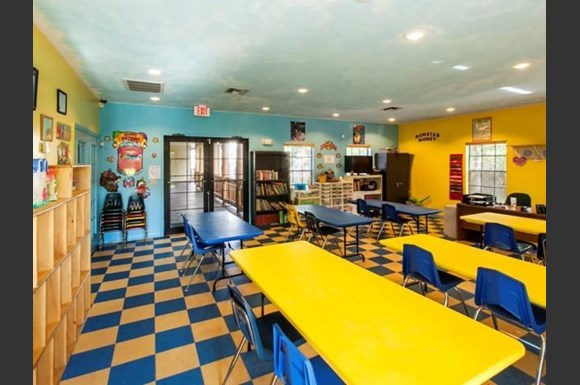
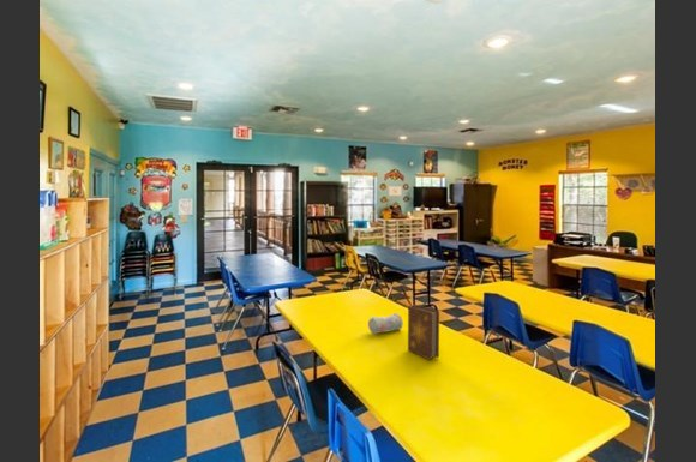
+ pencil case (385, 323)
+ book (422, 331)
